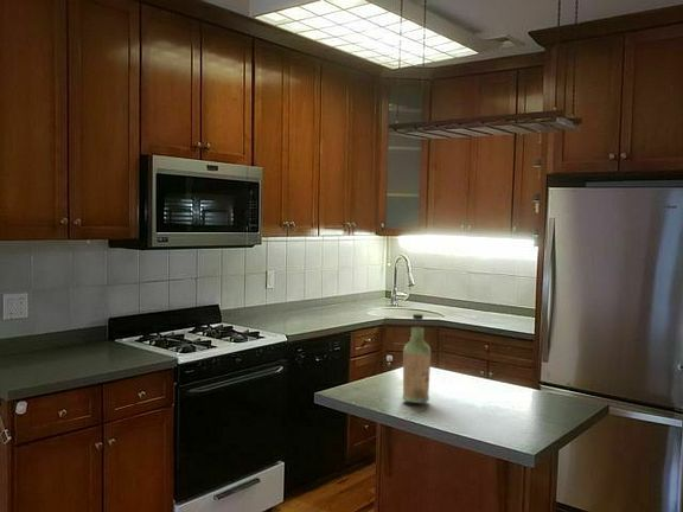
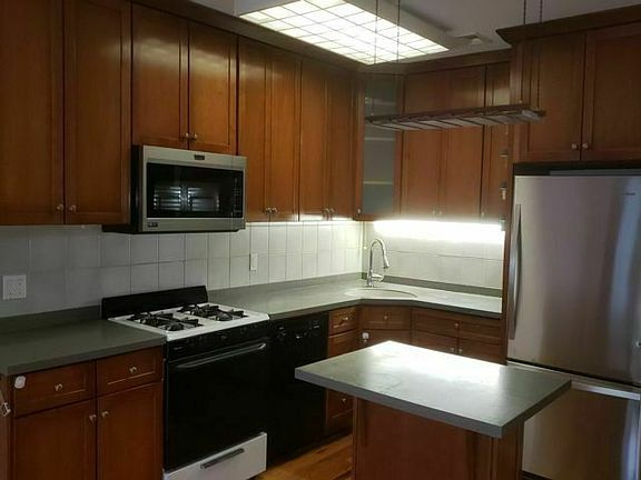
- bottle (416, 358)
